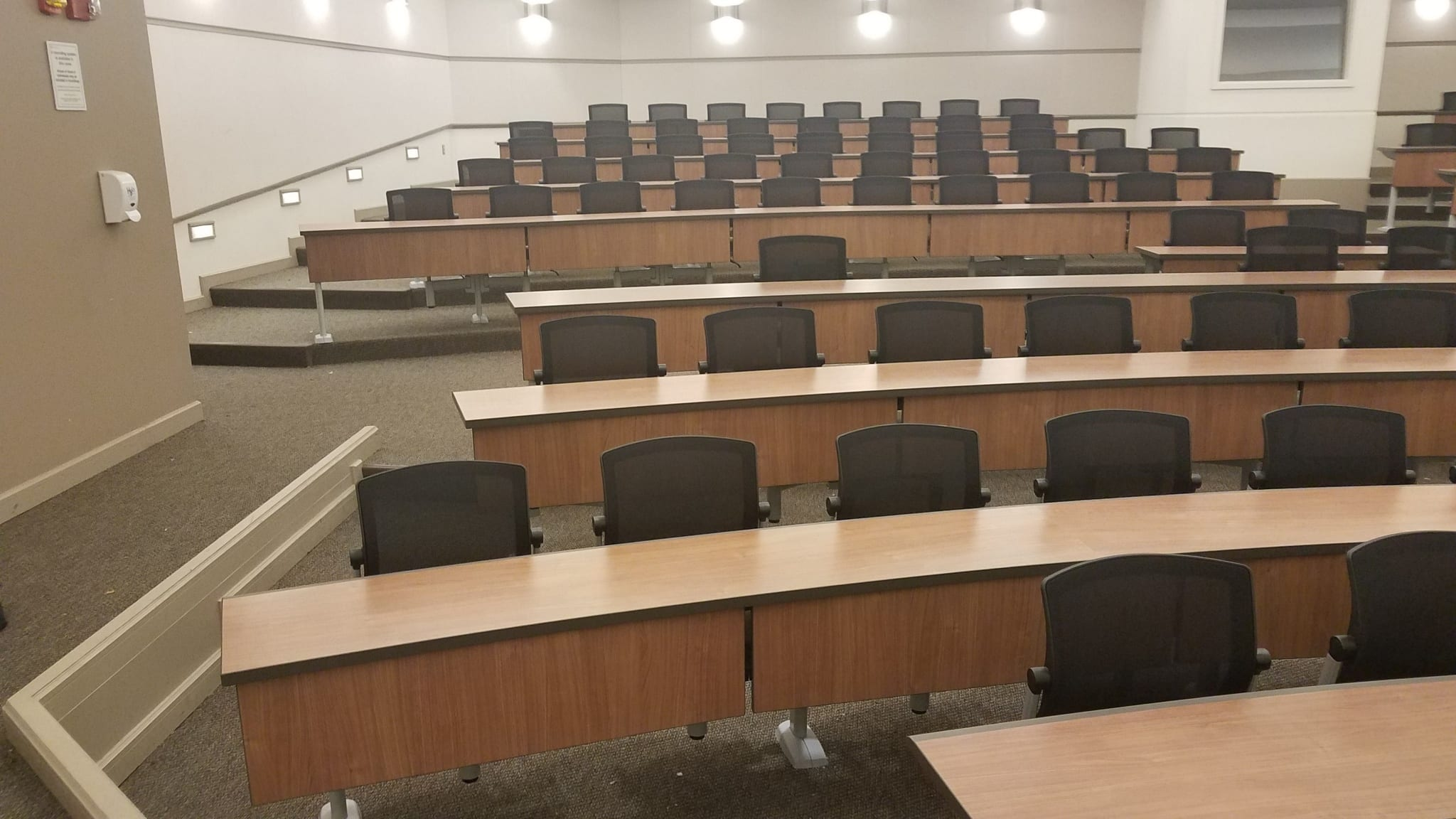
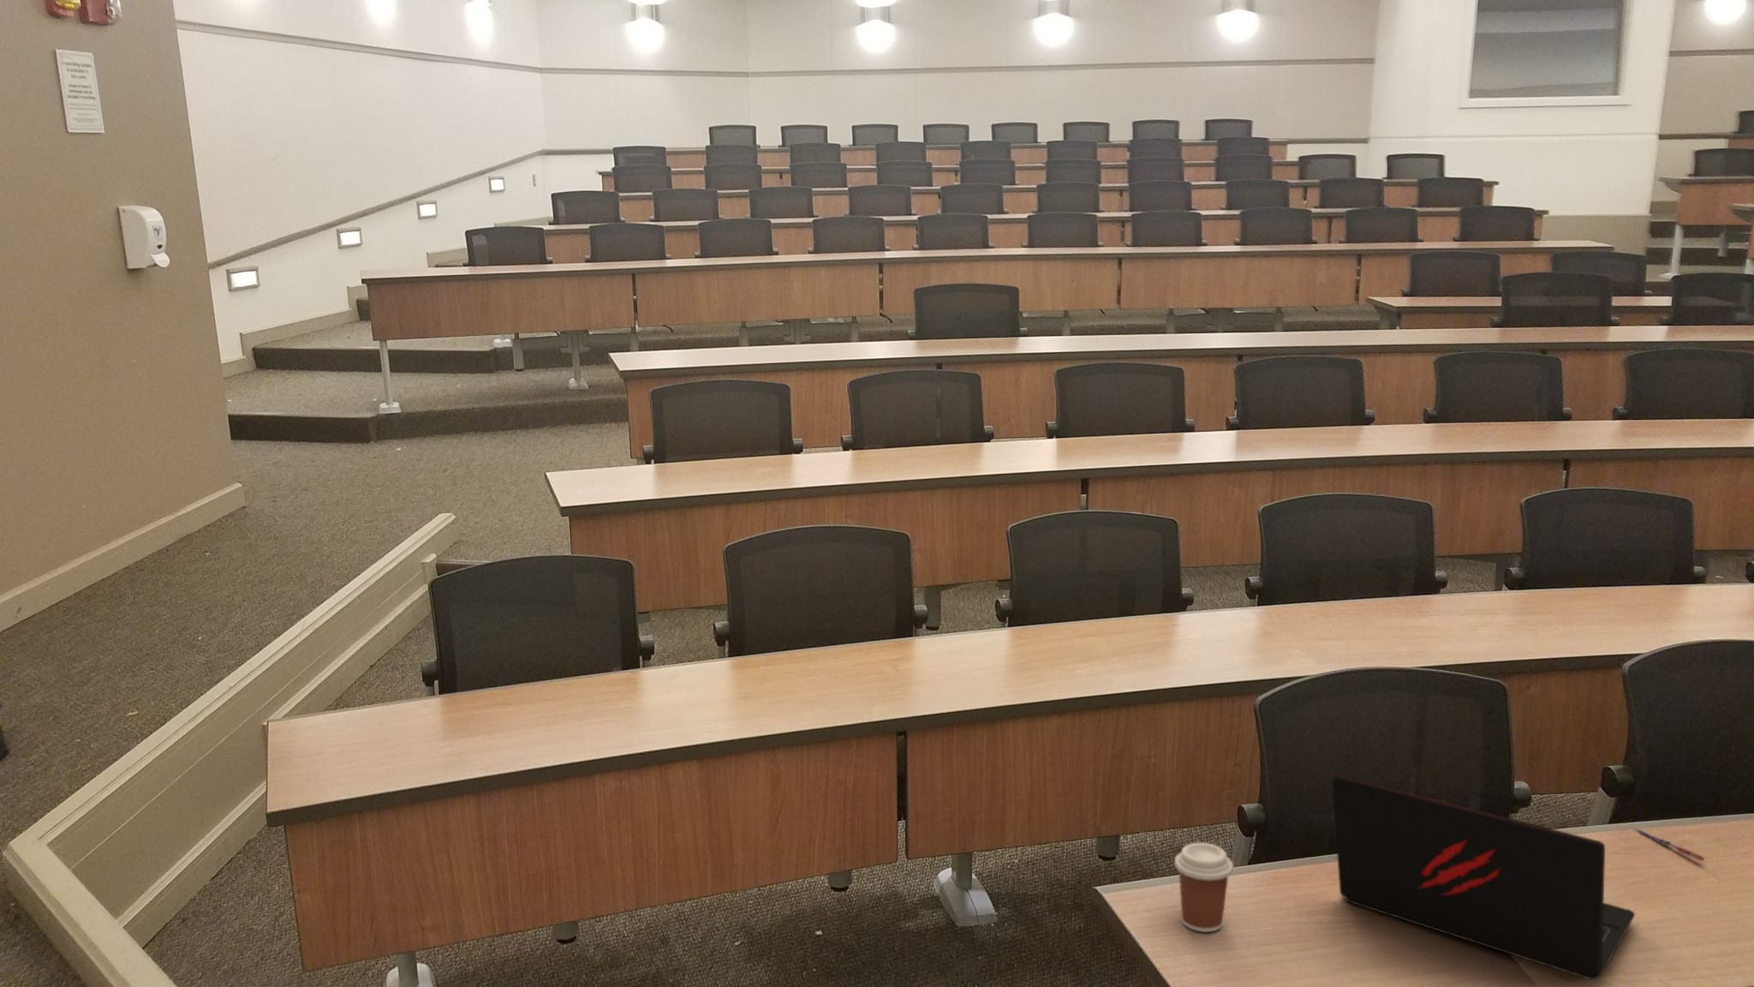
+ laptop (1483, 848)
+ coffee cup (1202, 887)
+ pen (1666, 842)
